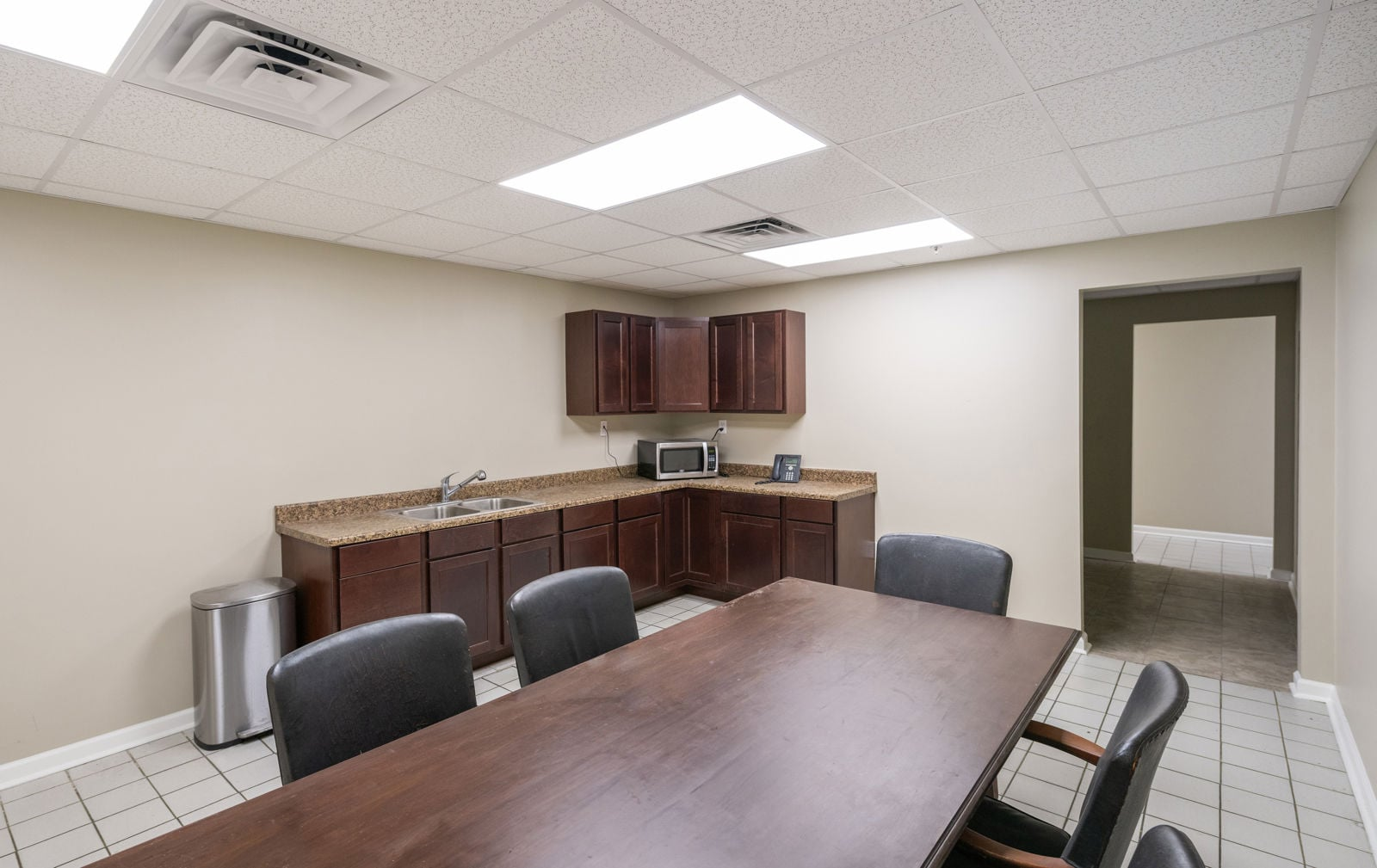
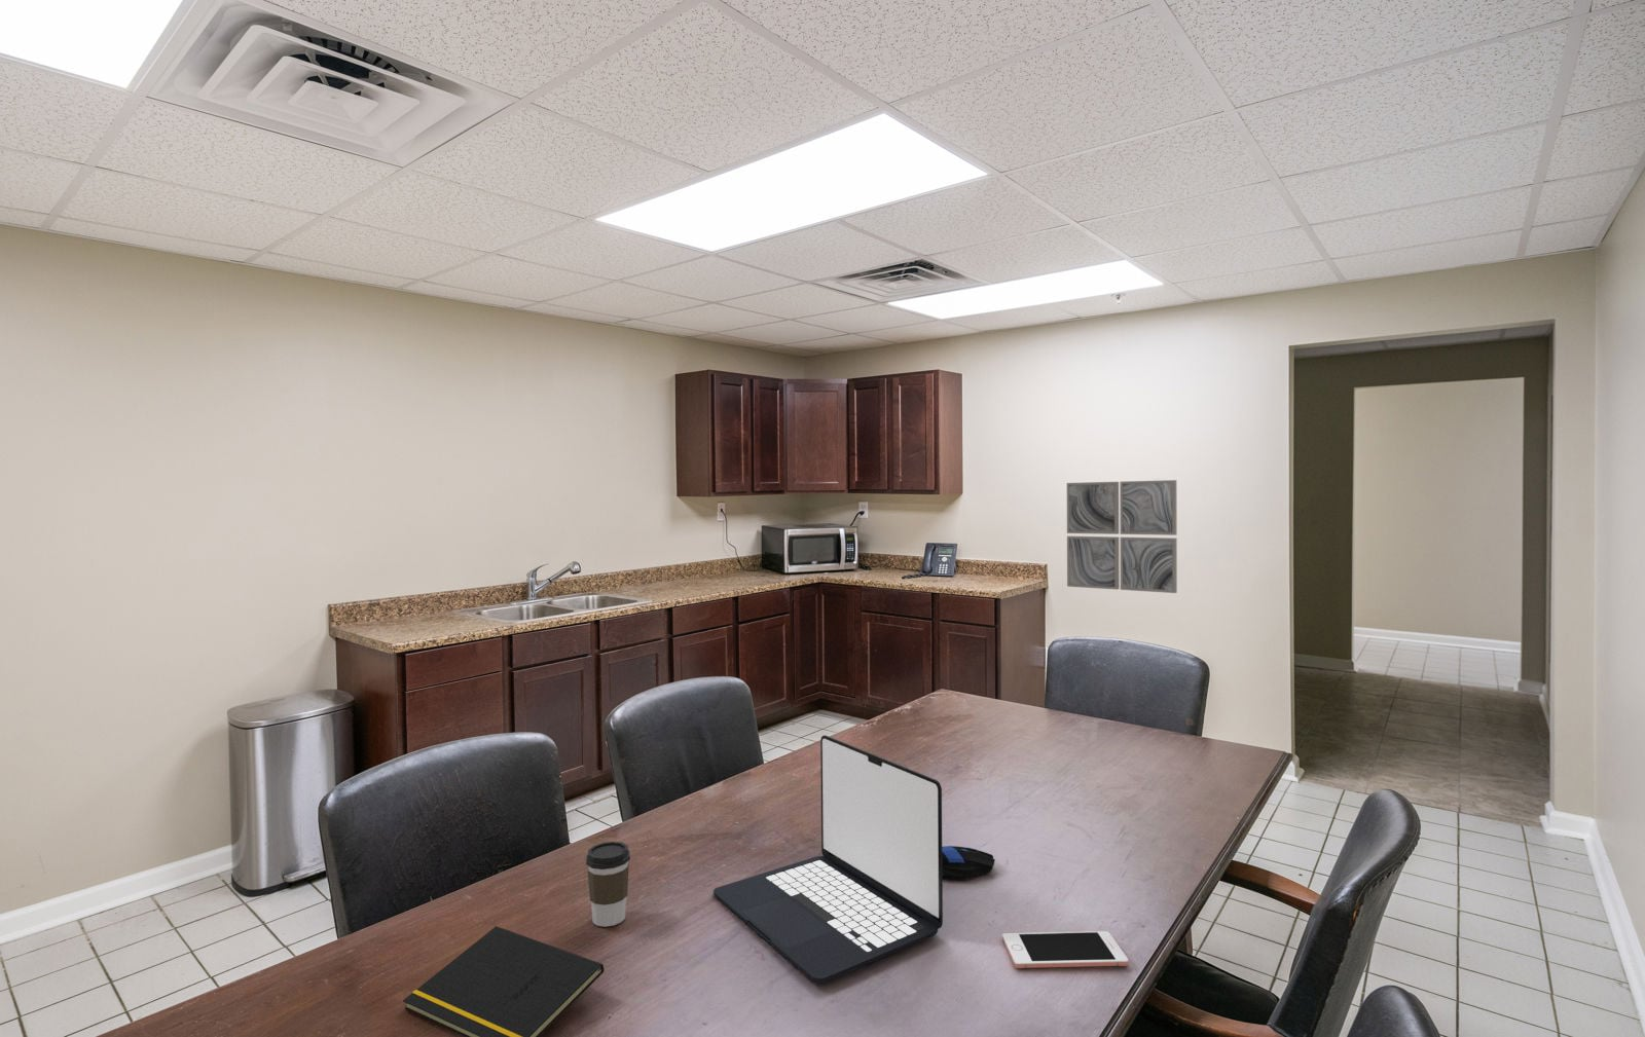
+ computer mouse (956, 858)
+ coffee cup (608, 884)
+ laptop (822, 841)
+ notepad (505, 986)
+ wall art (1117, 536)
+ cell phone (1063, 949)
